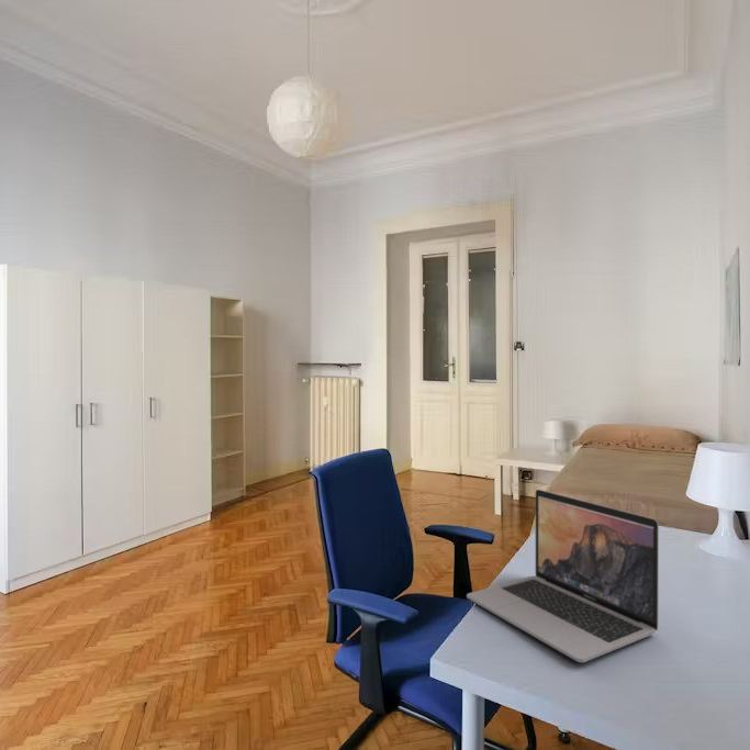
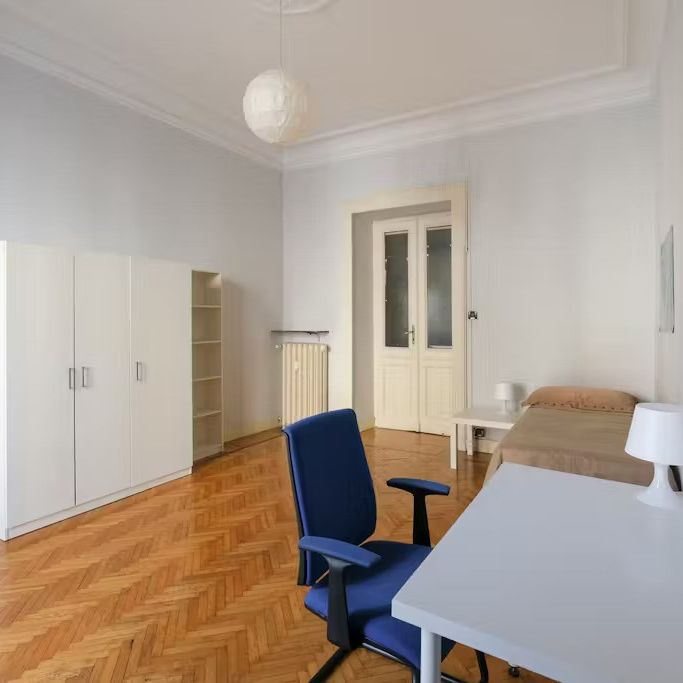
- laptop (555, 562)
